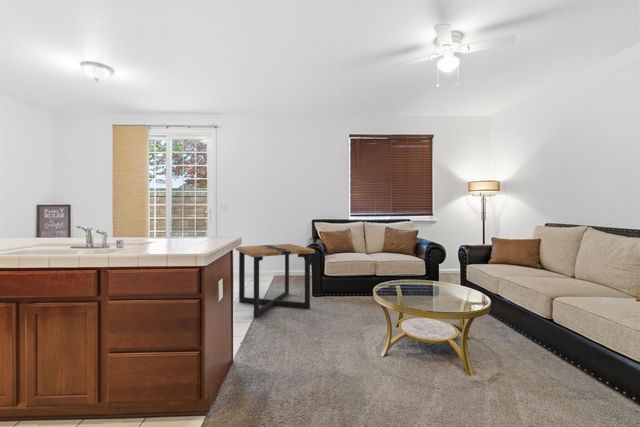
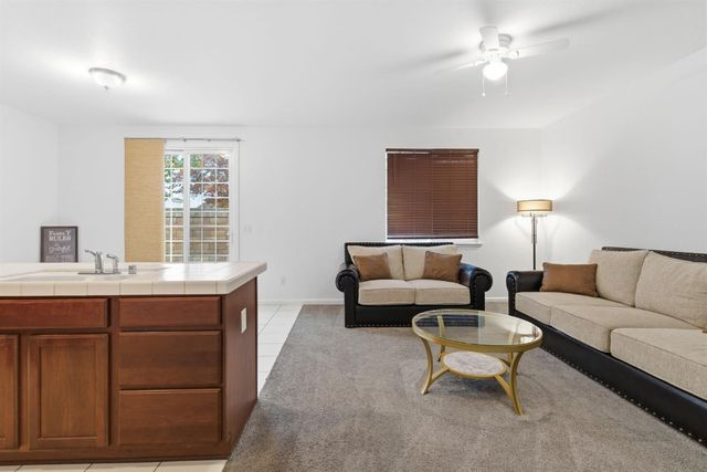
- side table (285, 276)
